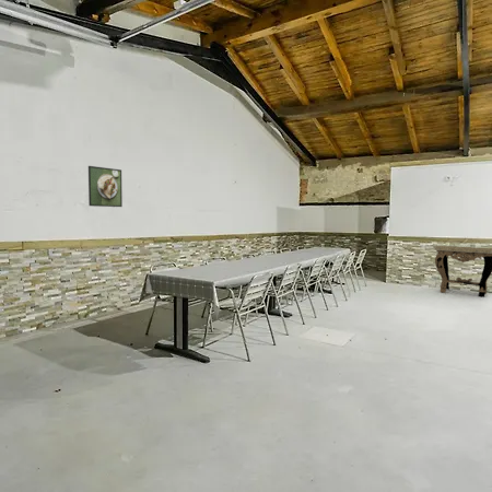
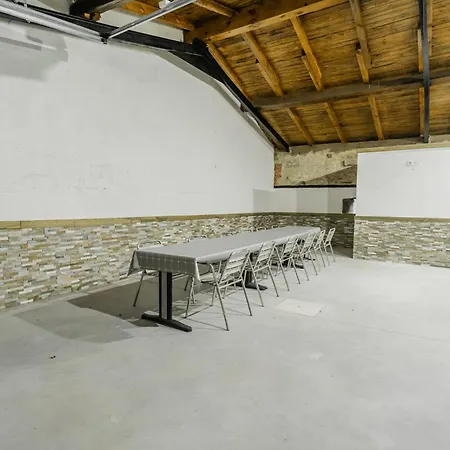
- console table (460, 278)
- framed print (105, 187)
